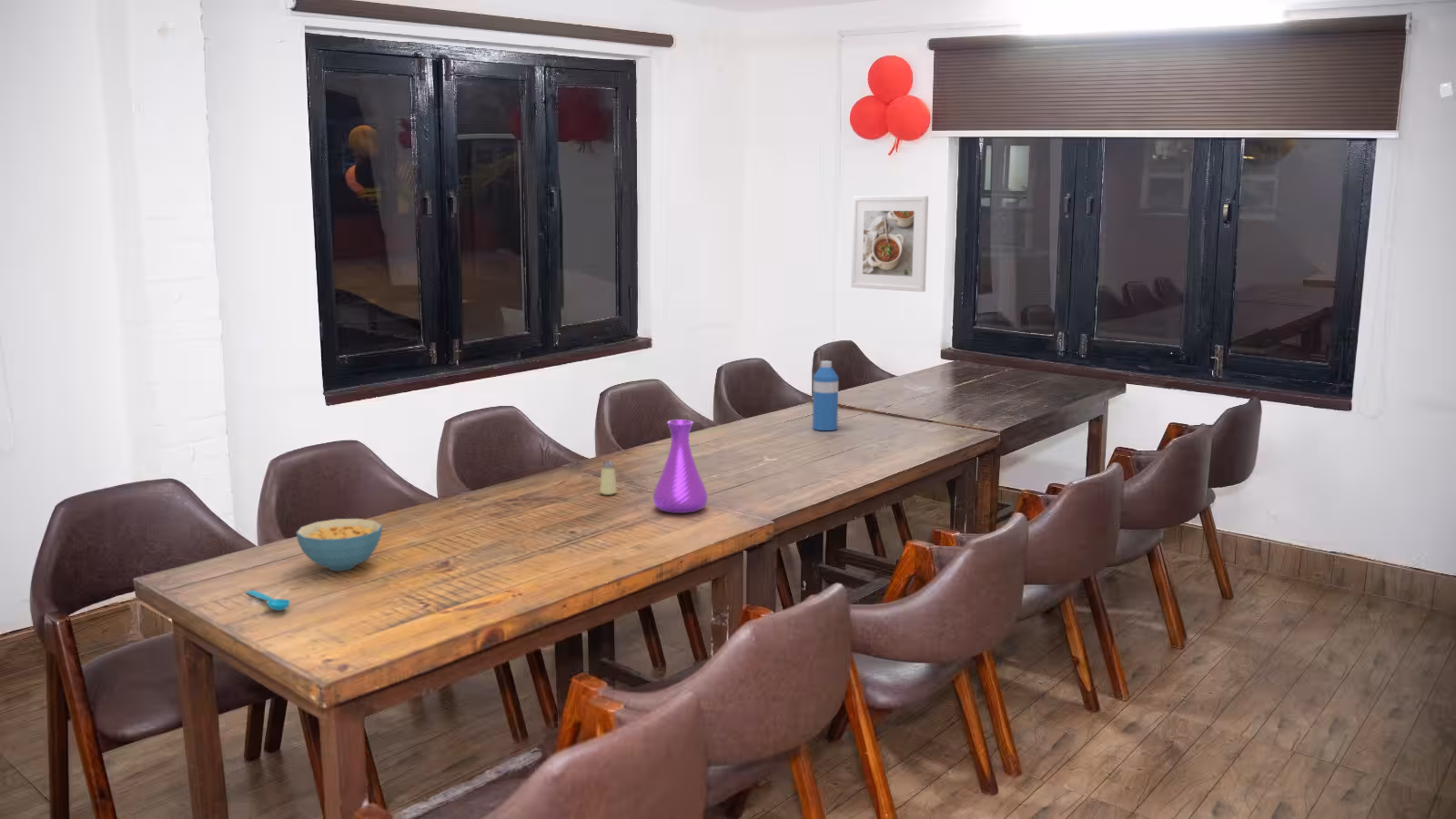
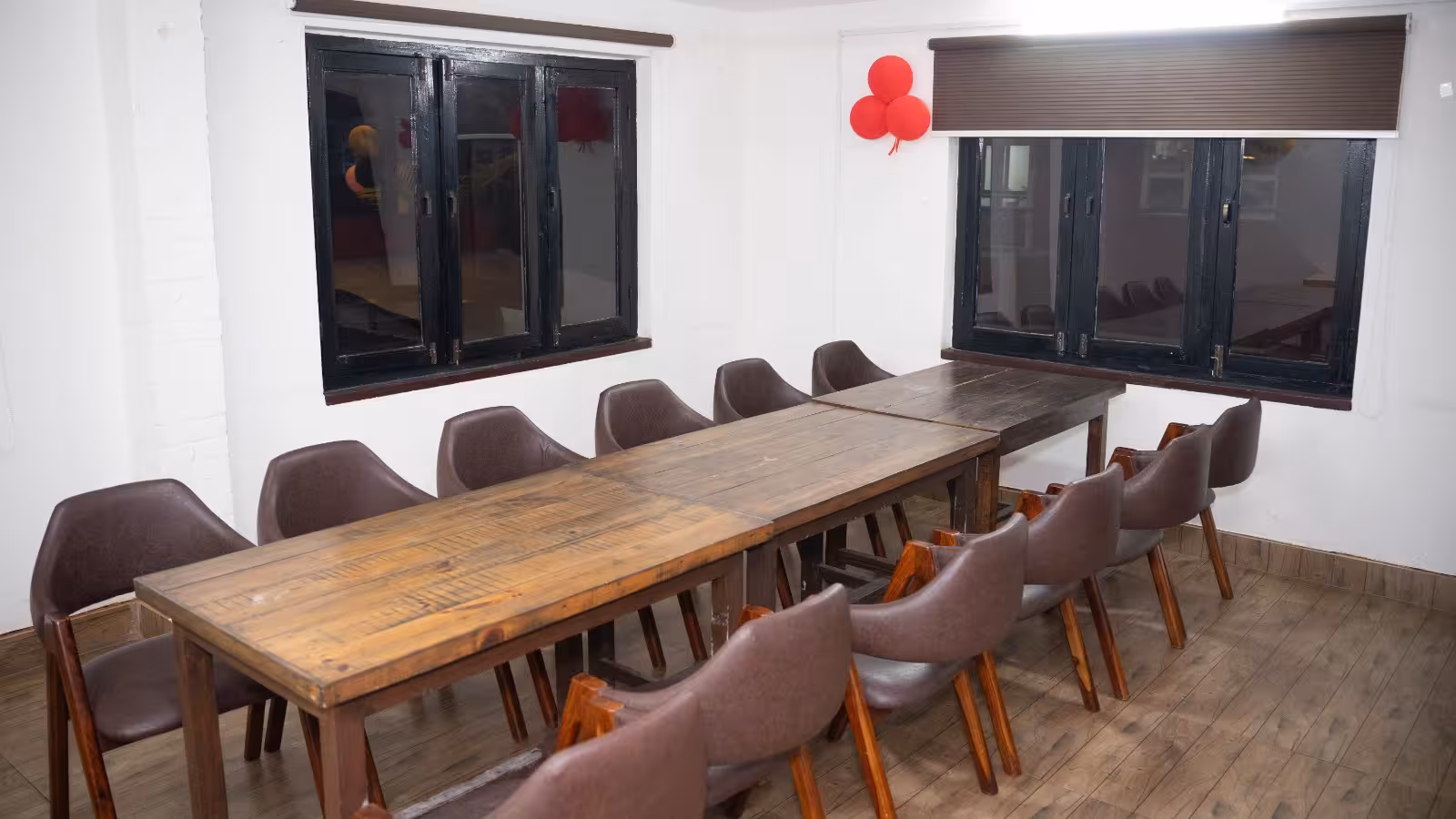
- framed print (888, 243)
- spoon (267, 598)
- cereal bowl (340, 548)
- vase (680, 465)
- water bottle (825, 395)
- saltshaker (608, 477)
